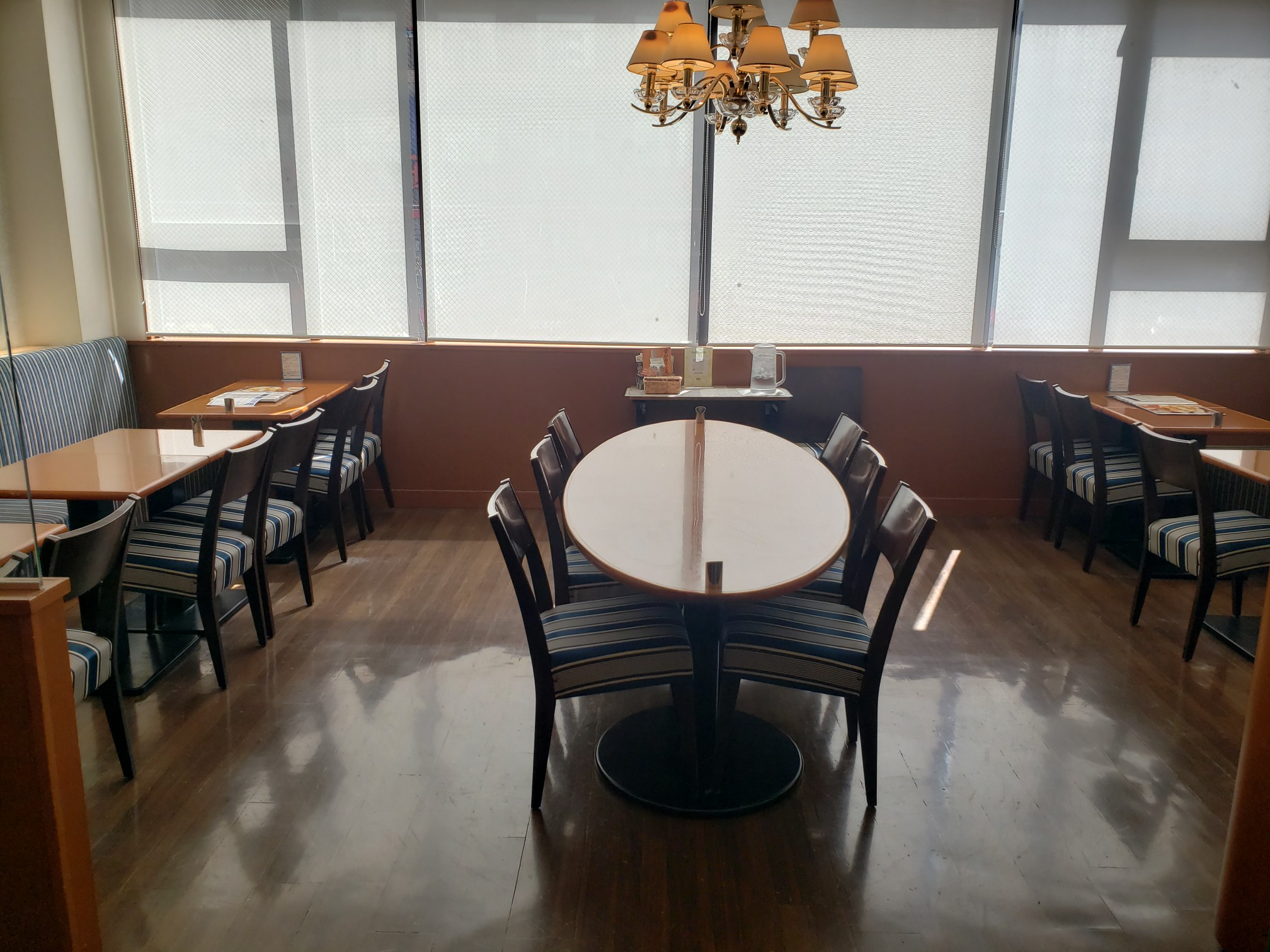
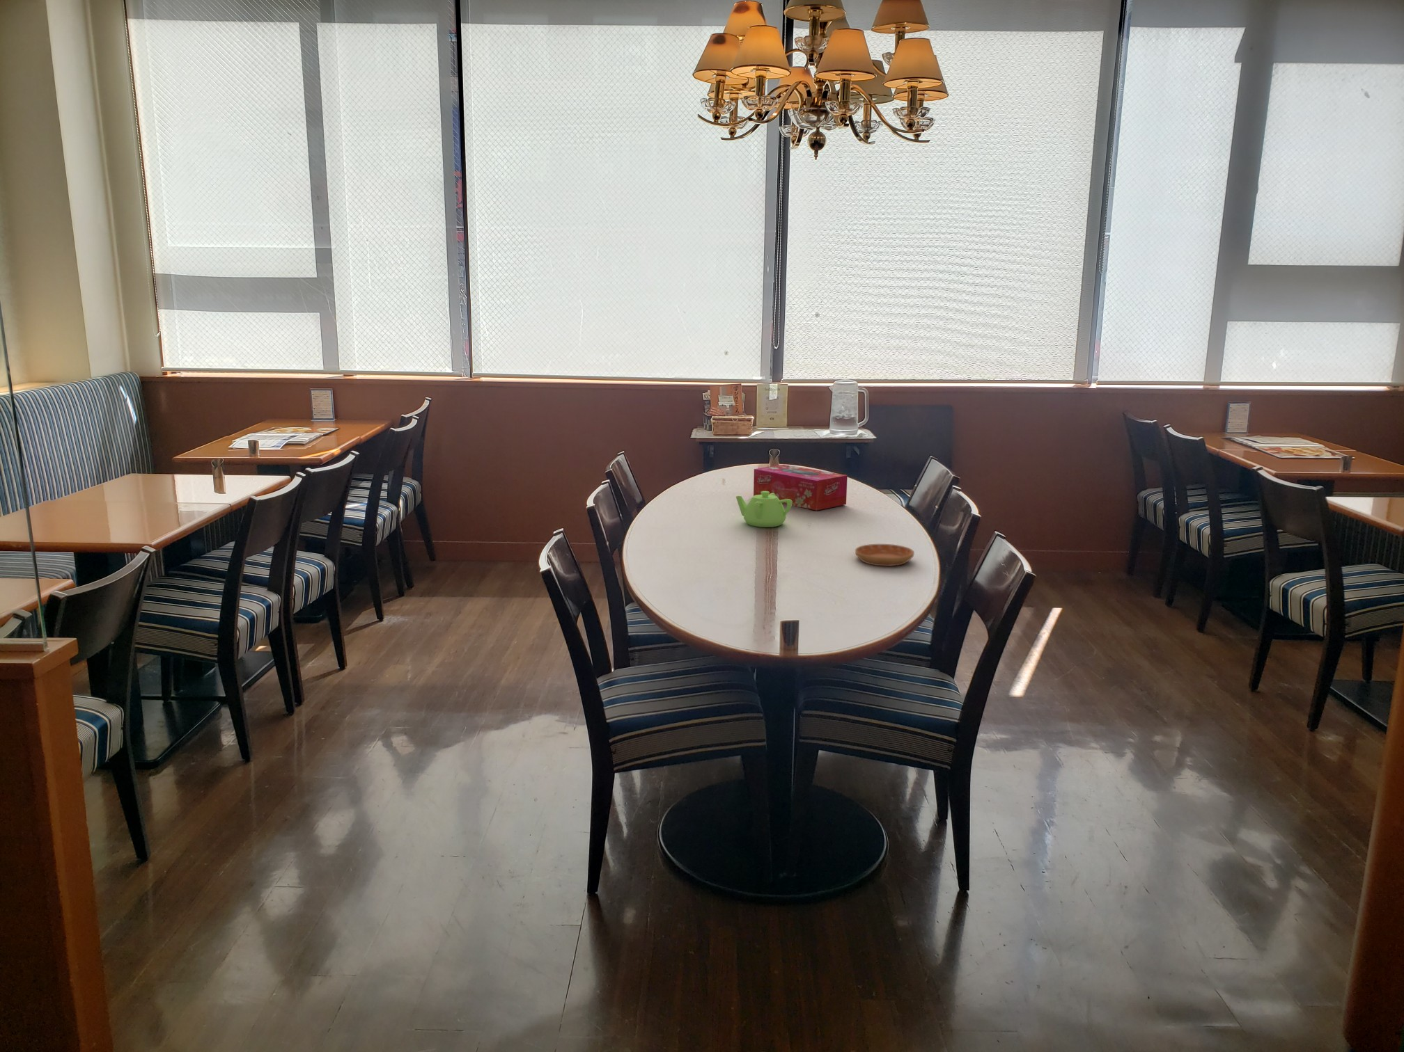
+ saucer (883, 555)
+ tissue box (799, 486)
+ teapot (763, 507)
